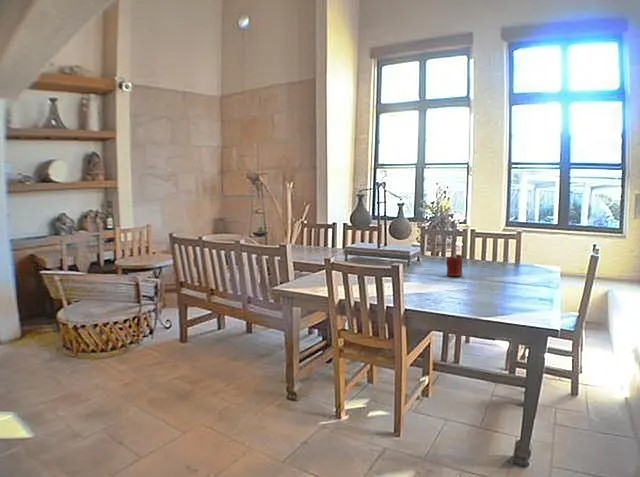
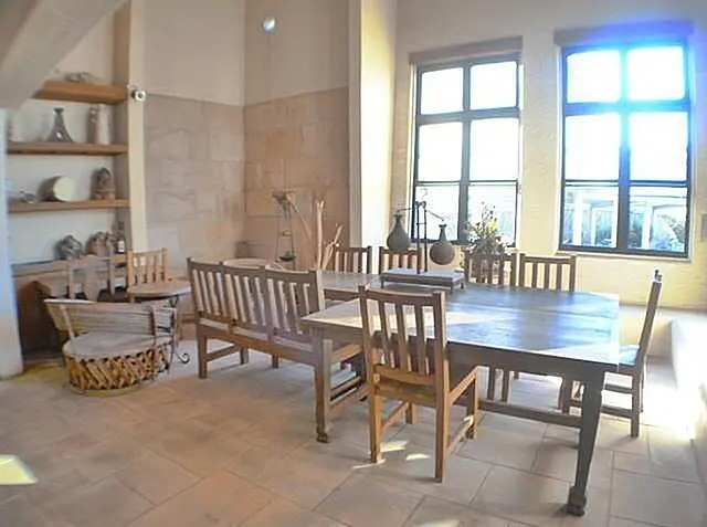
- candle (454, 264)
